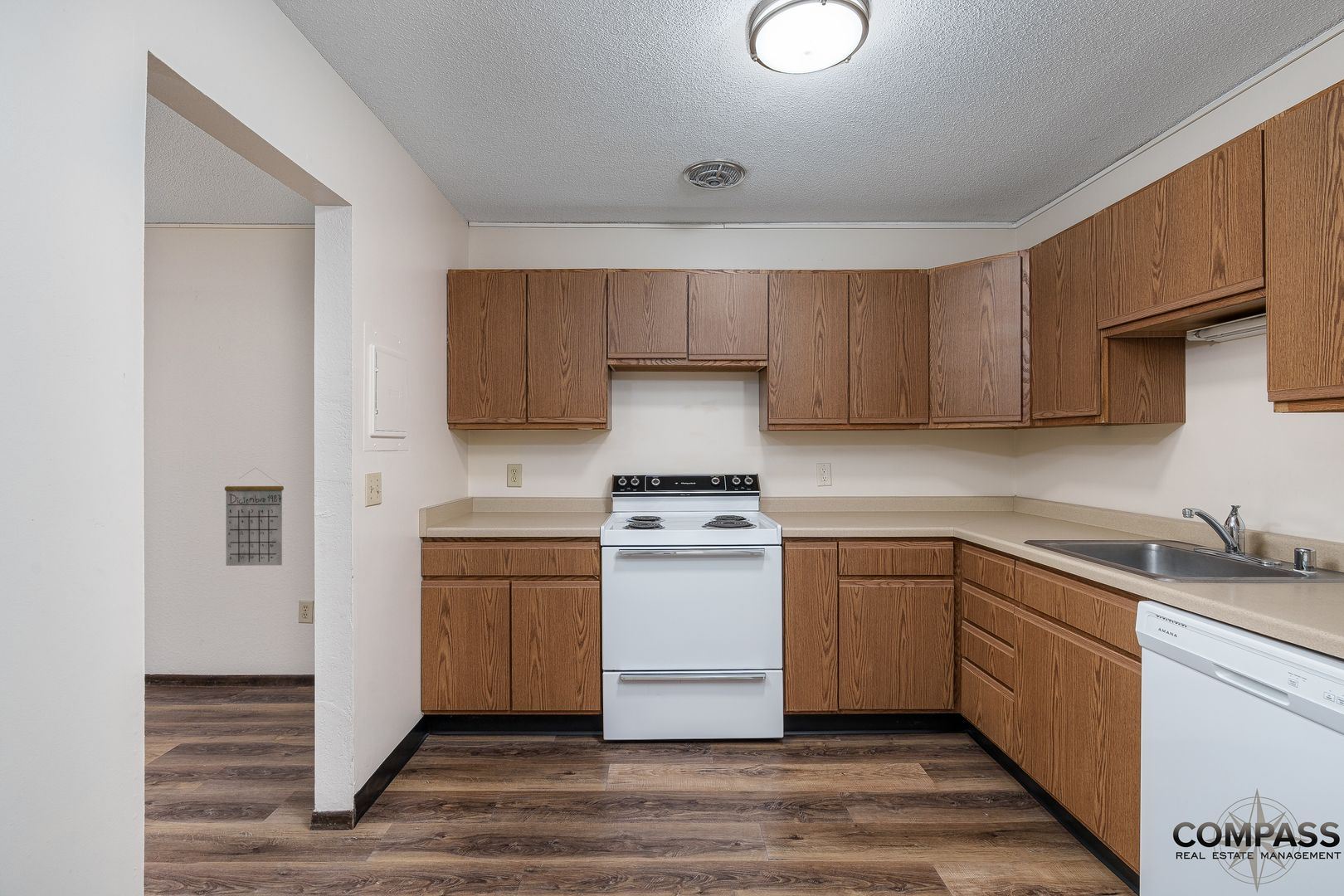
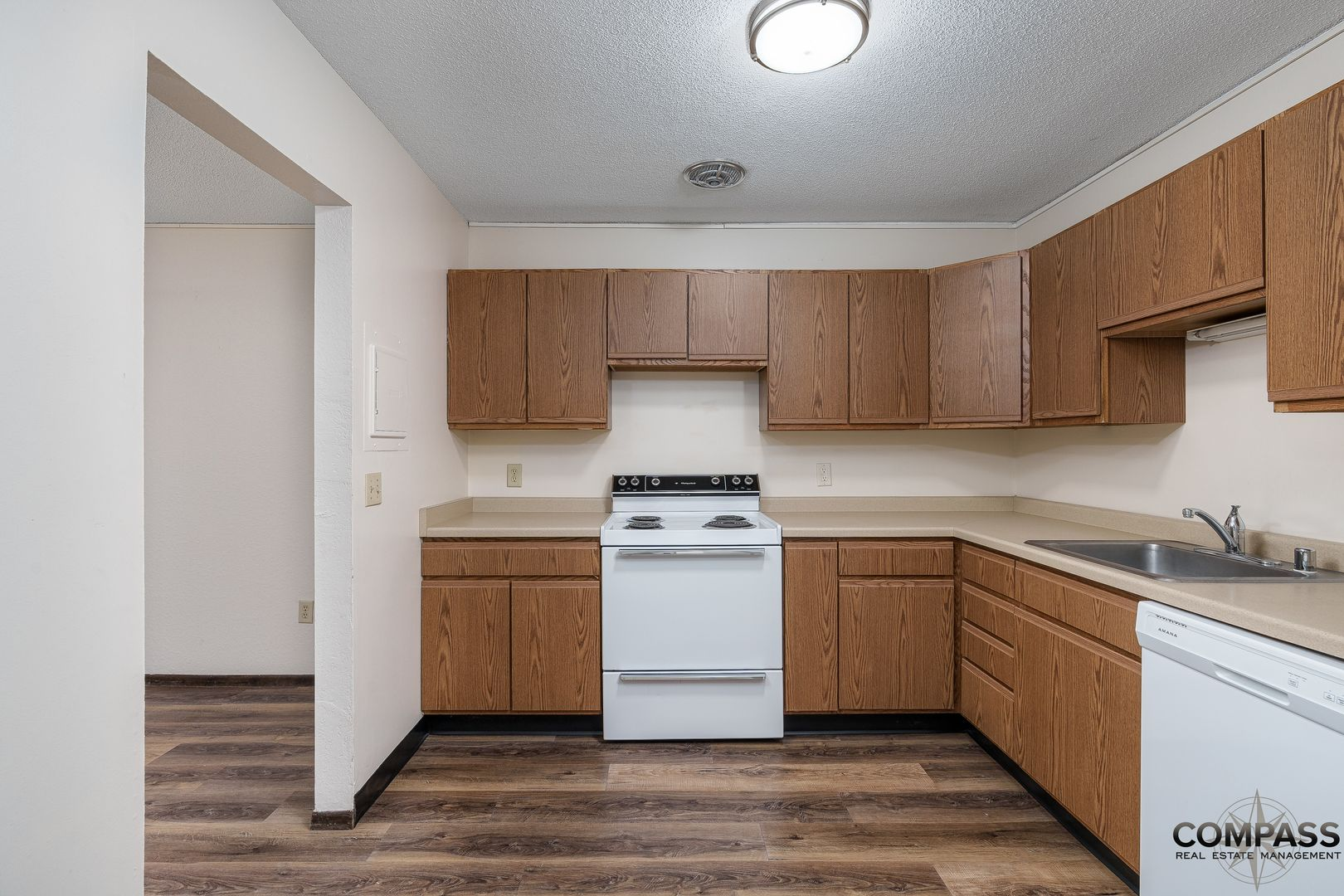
- calendar (254, 516)
